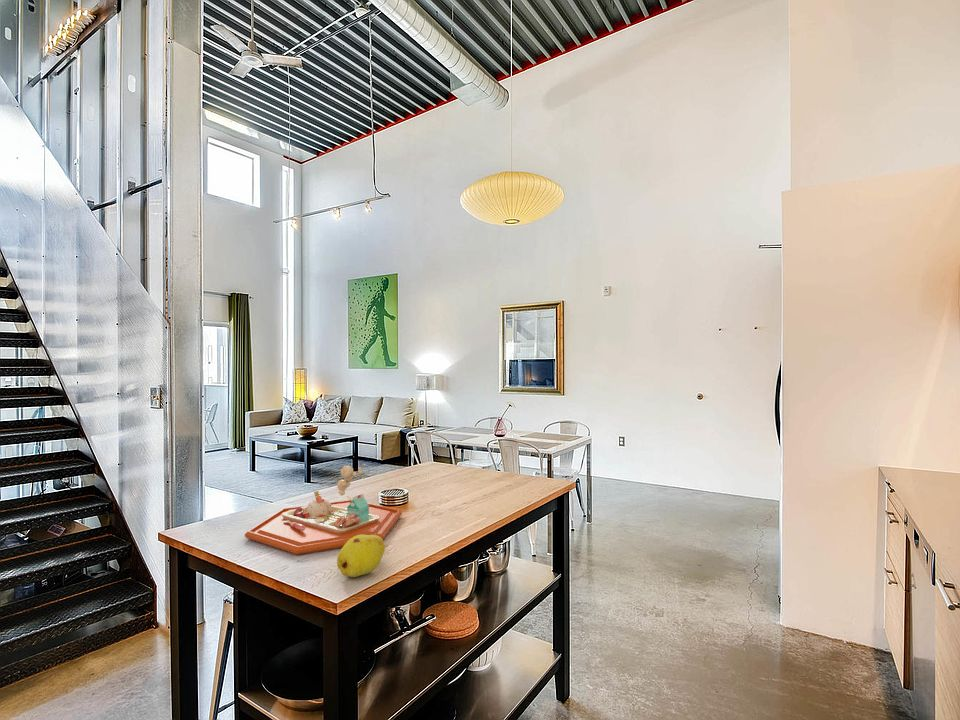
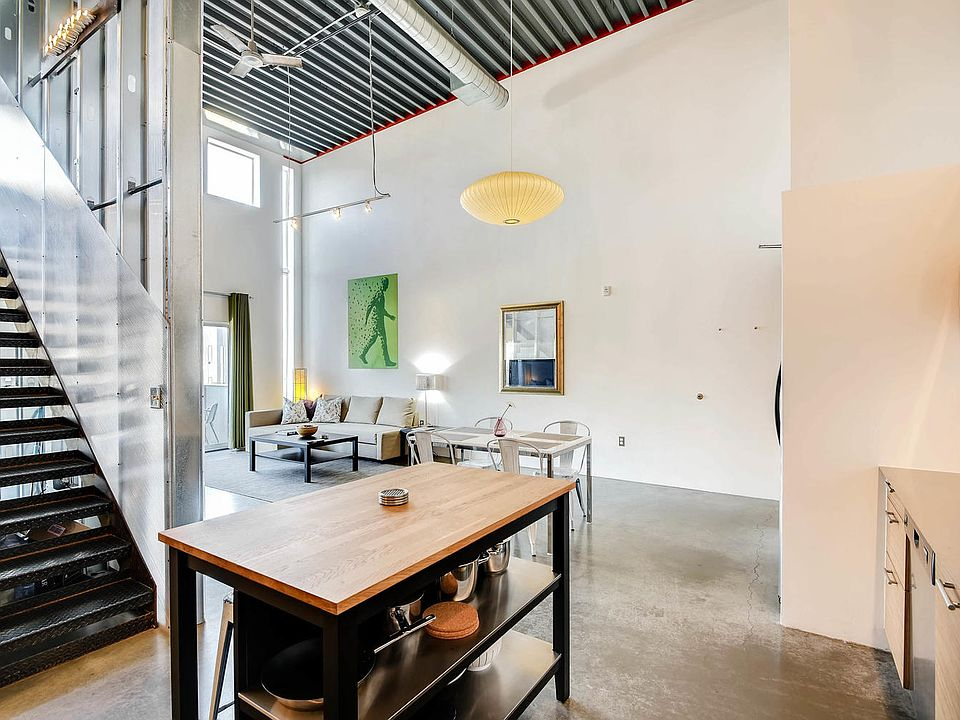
- food tray (326, 500)
- fruit (363, 553)
